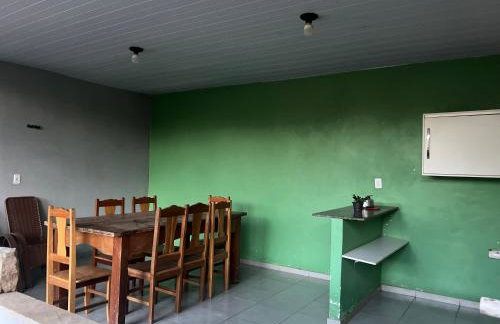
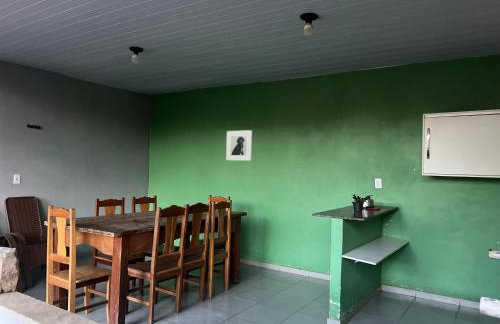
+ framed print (238, 145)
